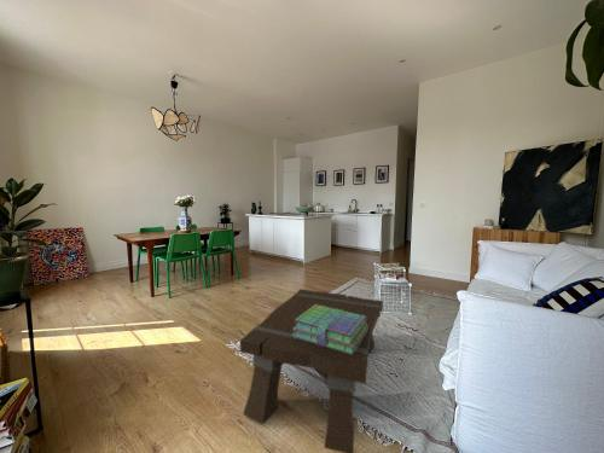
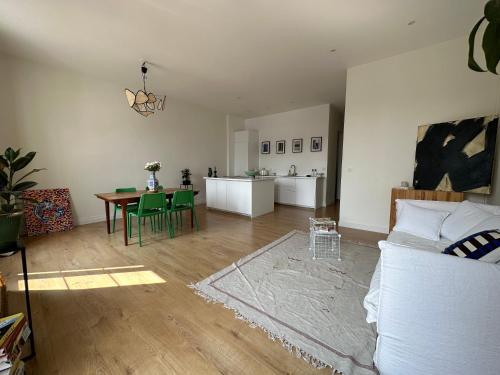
- coffee table (321, 345)
- stack of books (331, 324)
